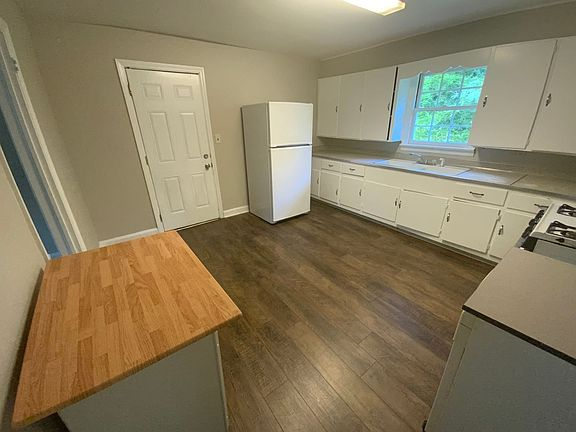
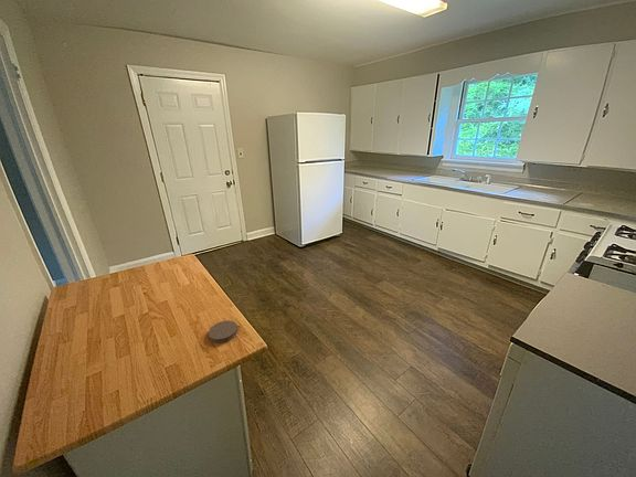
+ coaster (223, 330)
